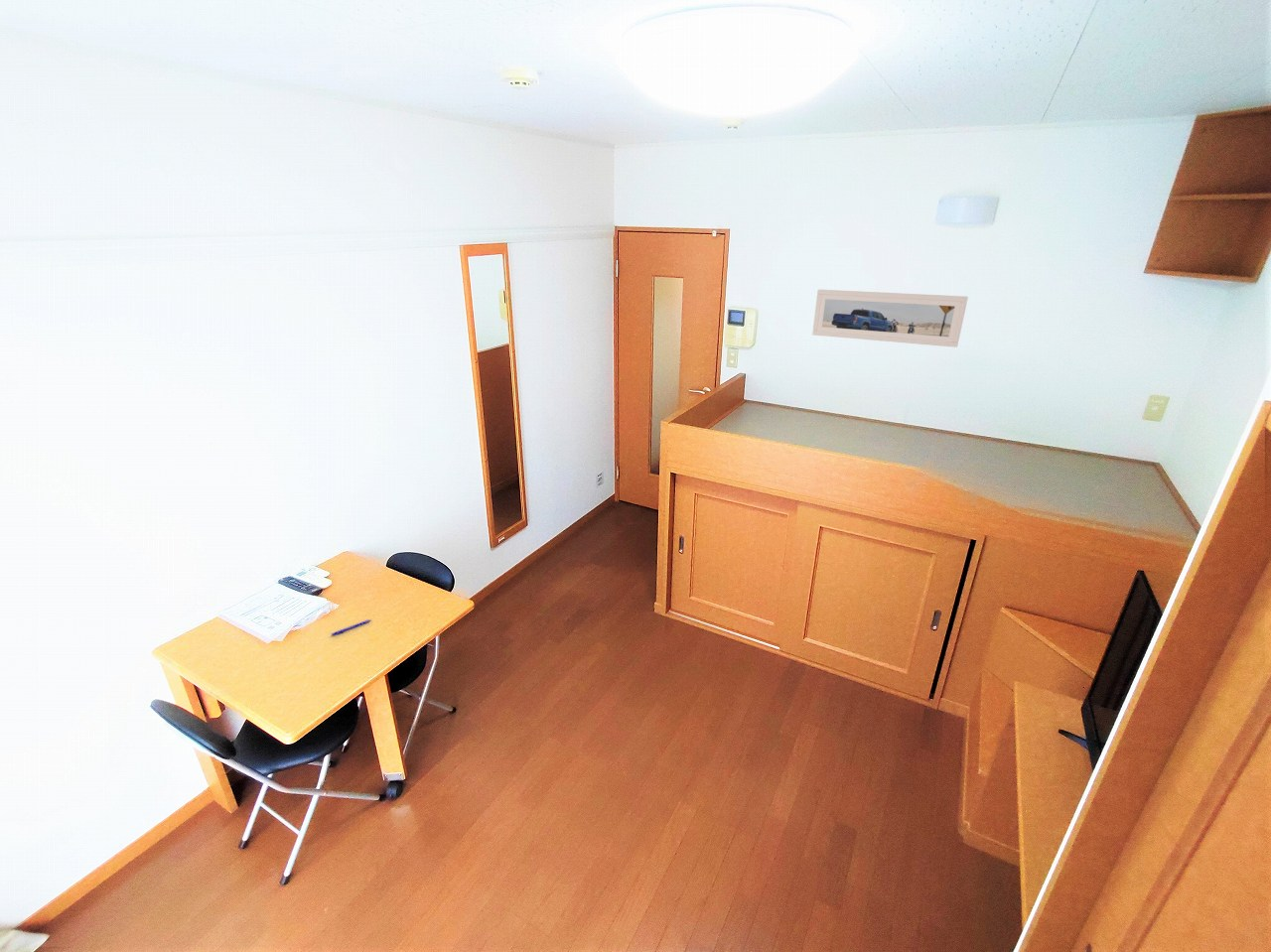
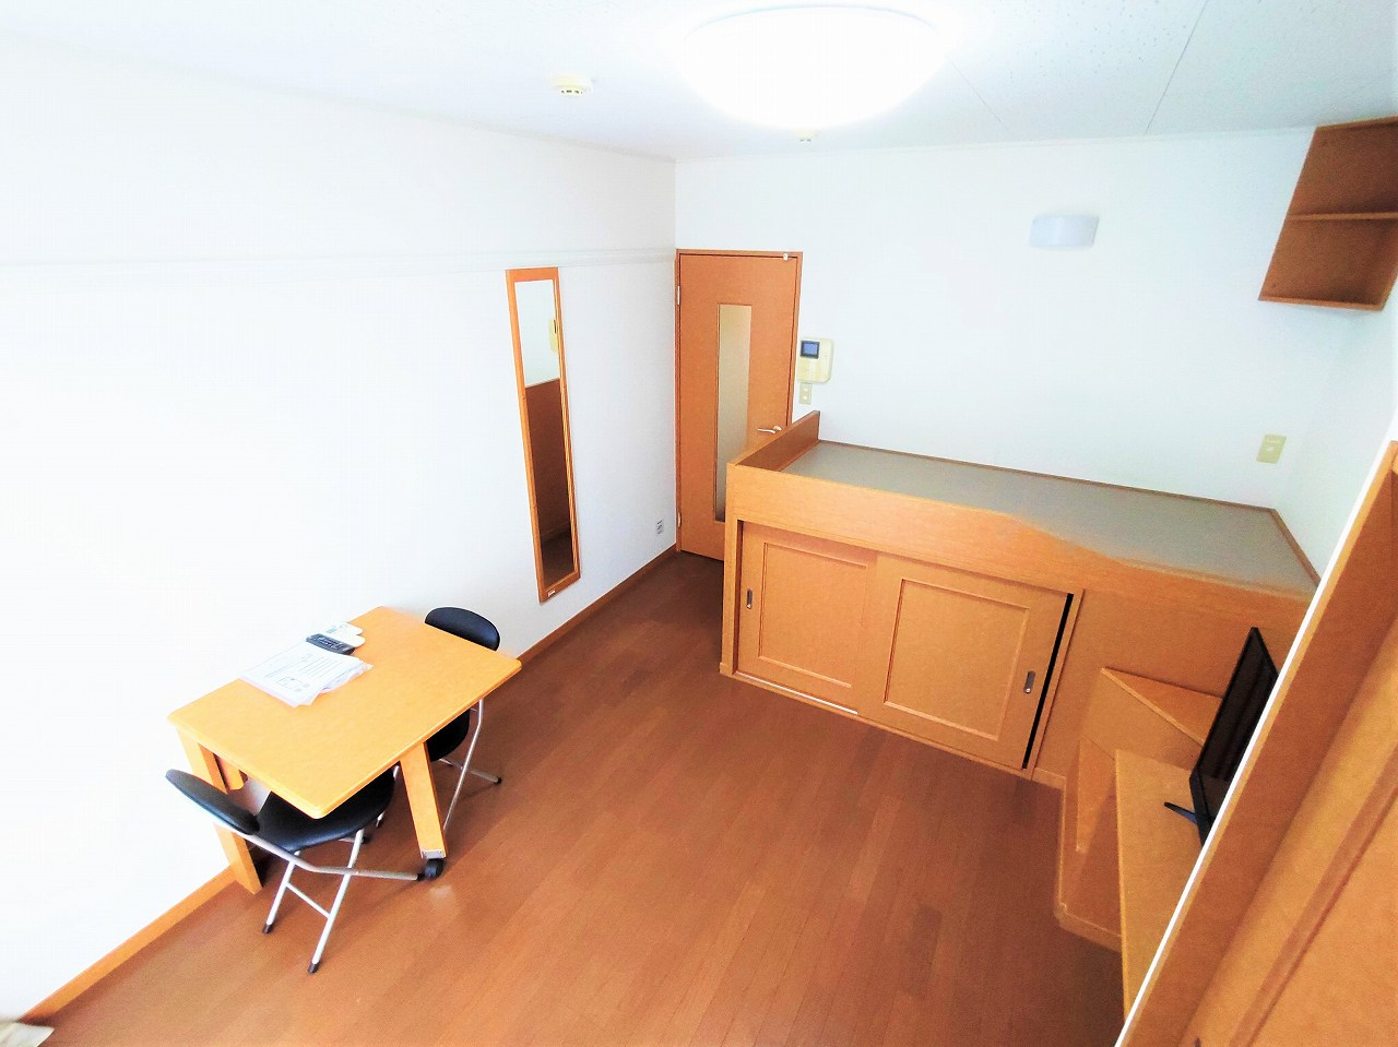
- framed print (884, 317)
- pen (352, 626)
